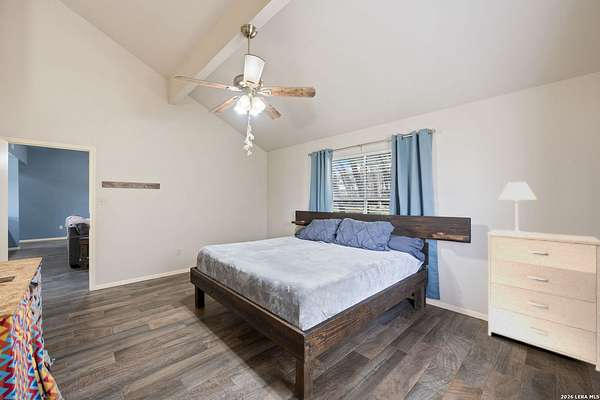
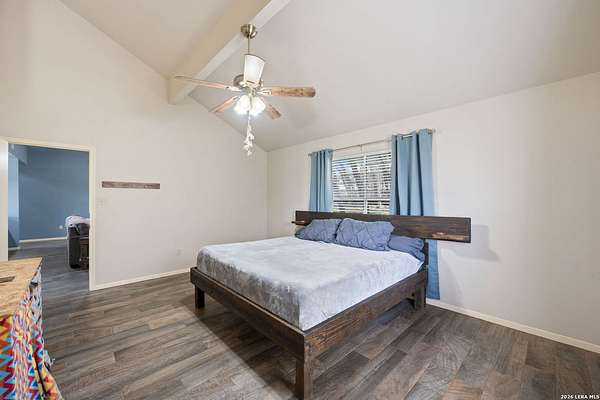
- table lamp (516, 208)
- dresser (538, 289)
